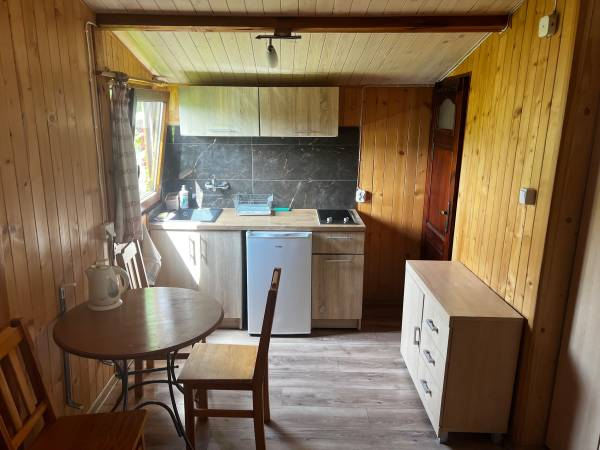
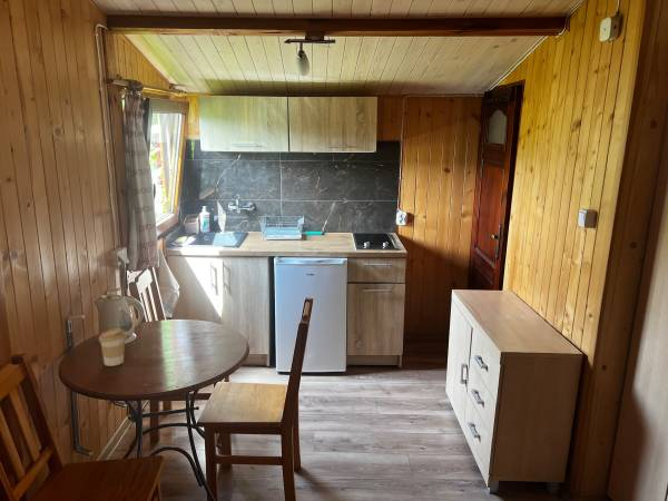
+ coffee cup (112, 346)
